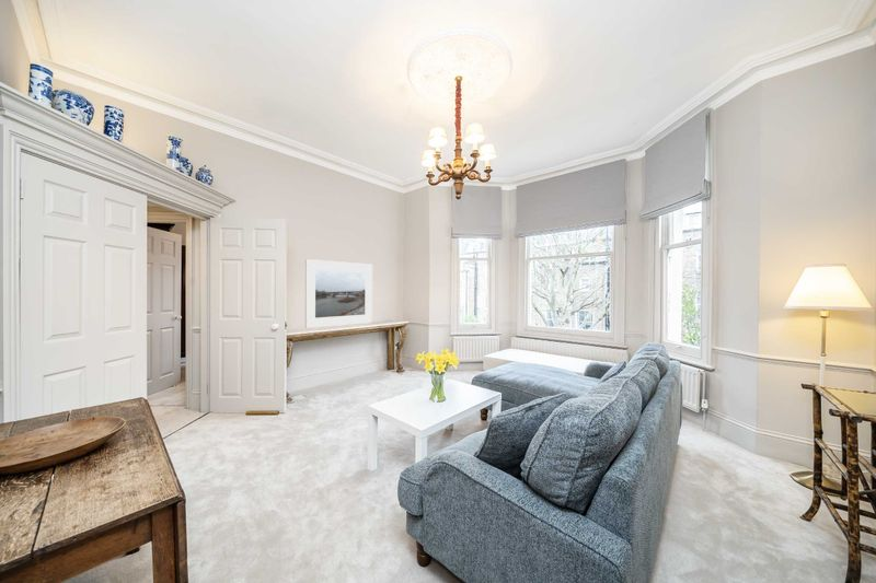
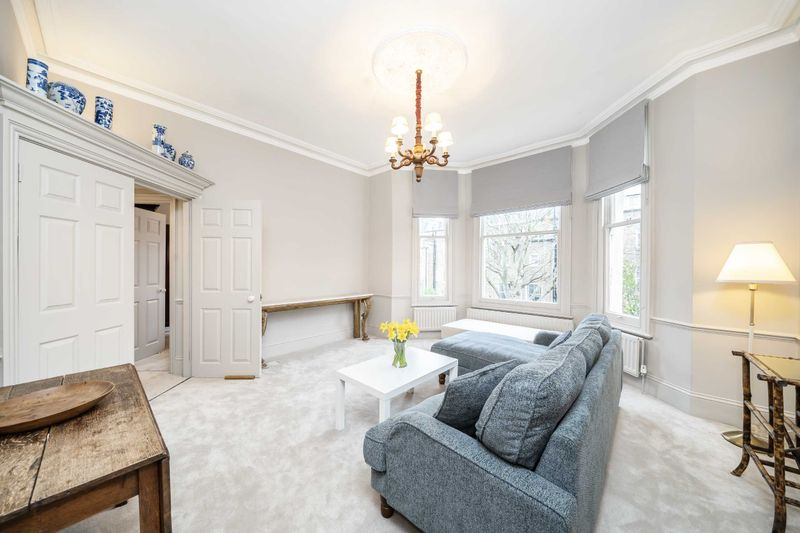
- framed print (342, 293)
